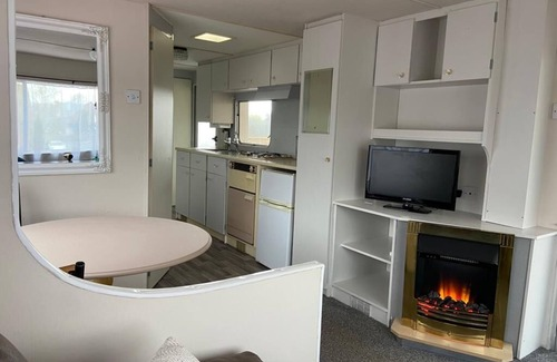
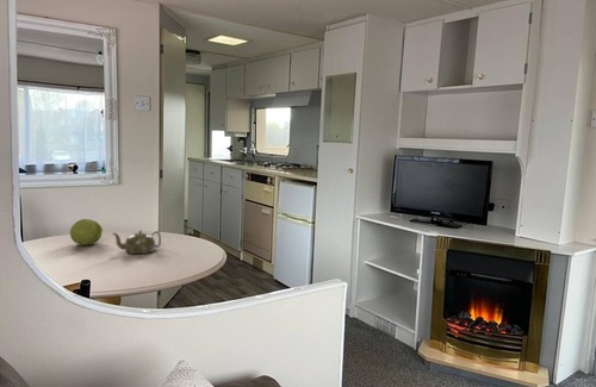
+ fruit (86, 231)
+ teapot (137, 241)
